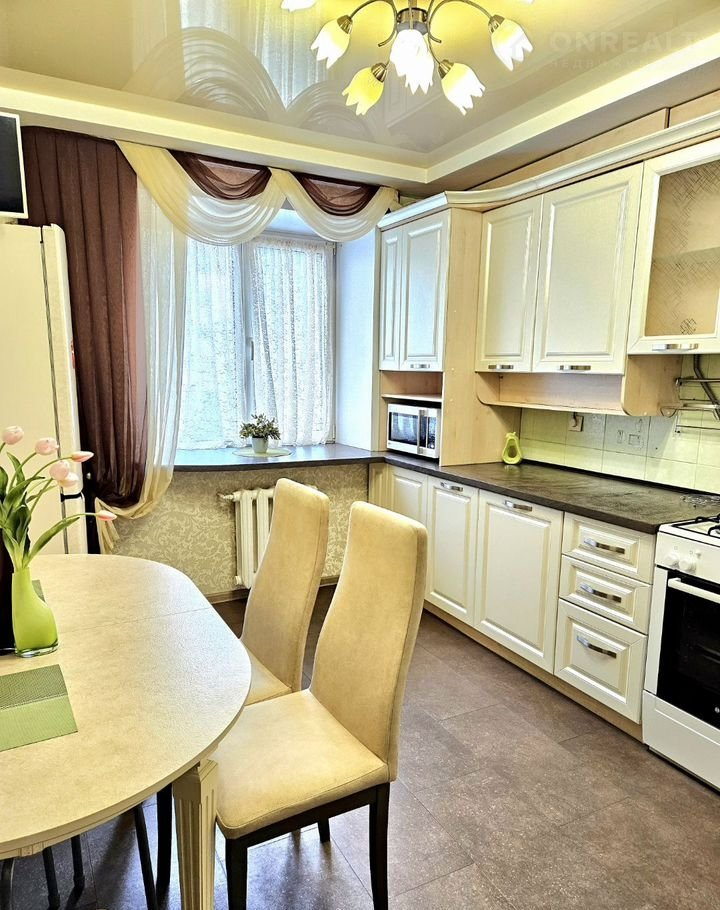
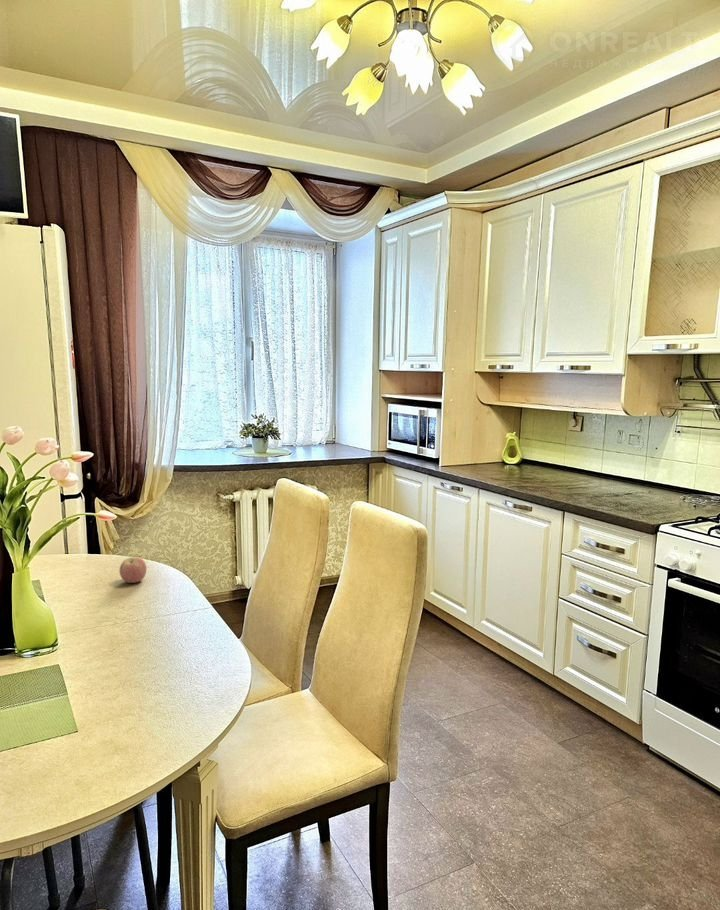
+ apple (133, 569)
